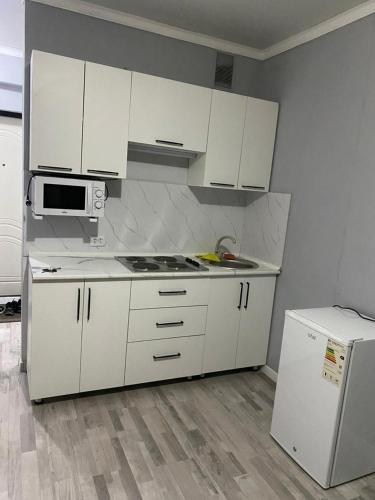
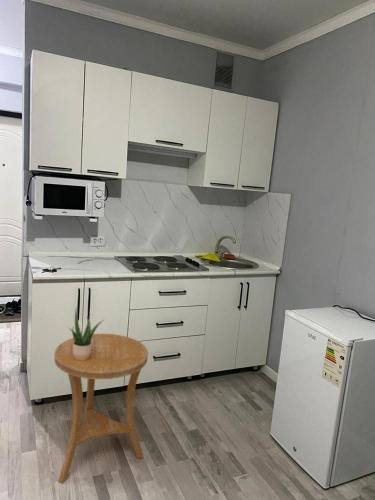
+ side table (92, 402)
+ potted plant (83, 334)
